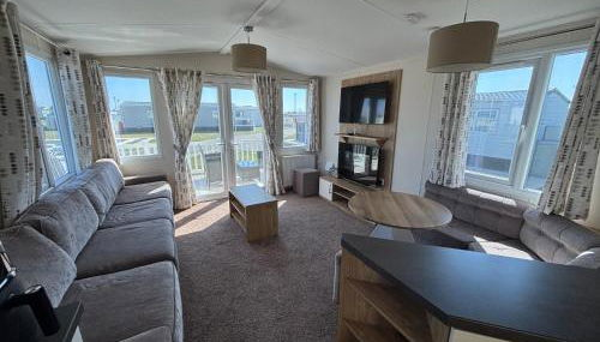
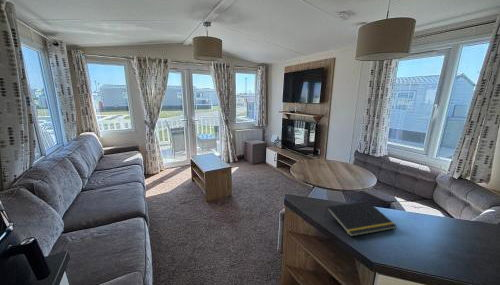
+ notepad (360, 216)
